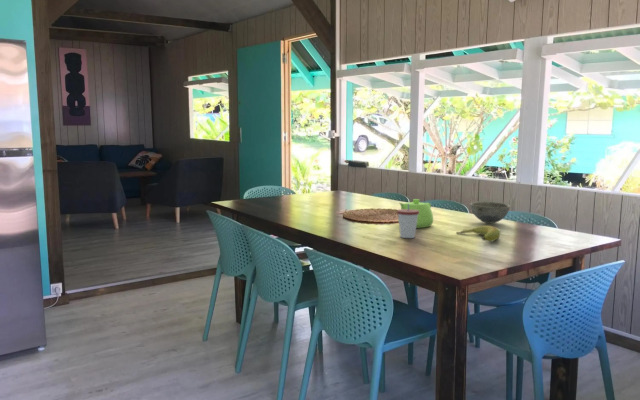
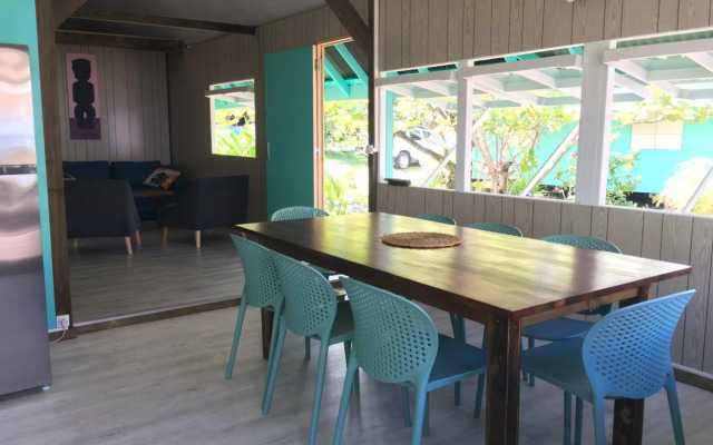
- banana (477, 231)
- cup (407, 220)
- teapot (414, 209)
- bowl (489, 213)
